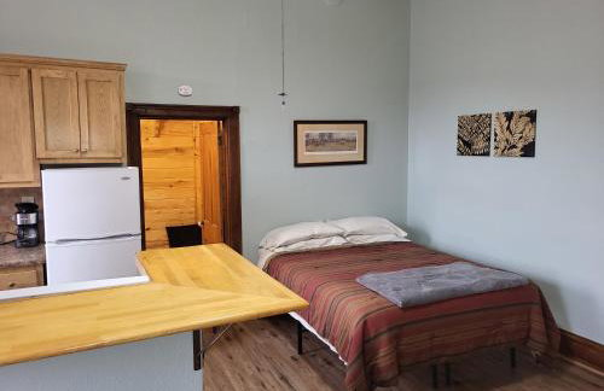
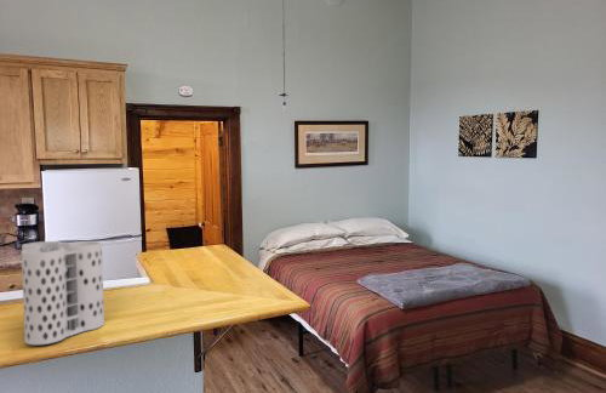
+ utensil holder (64, 286)
